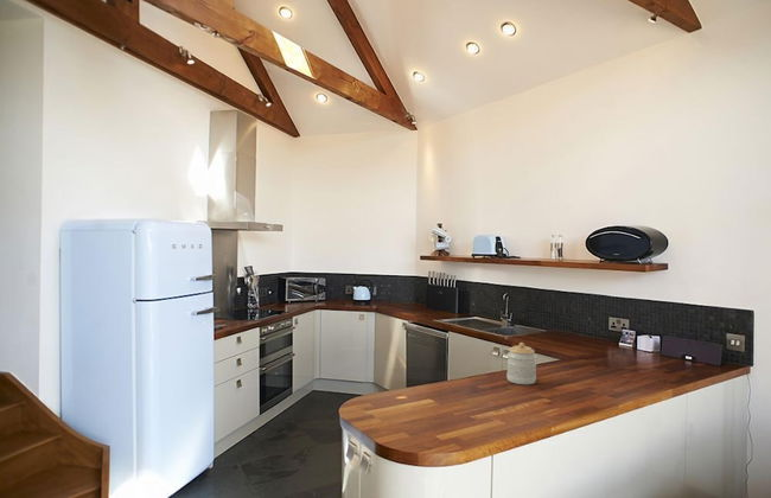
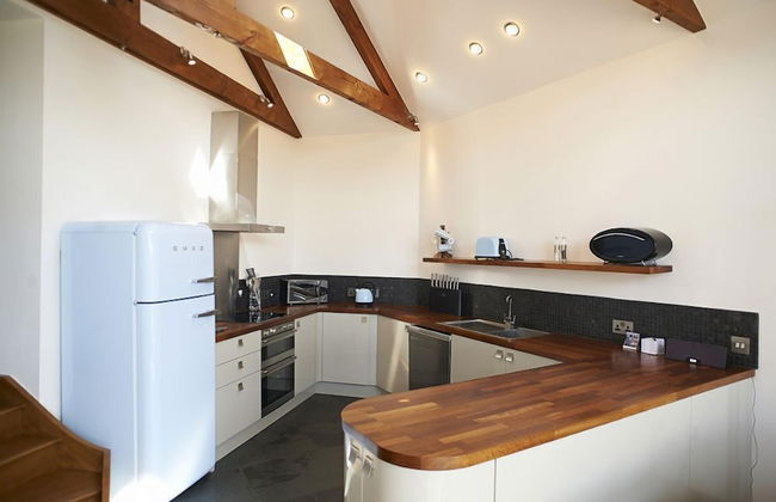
- jar (521, 362)
